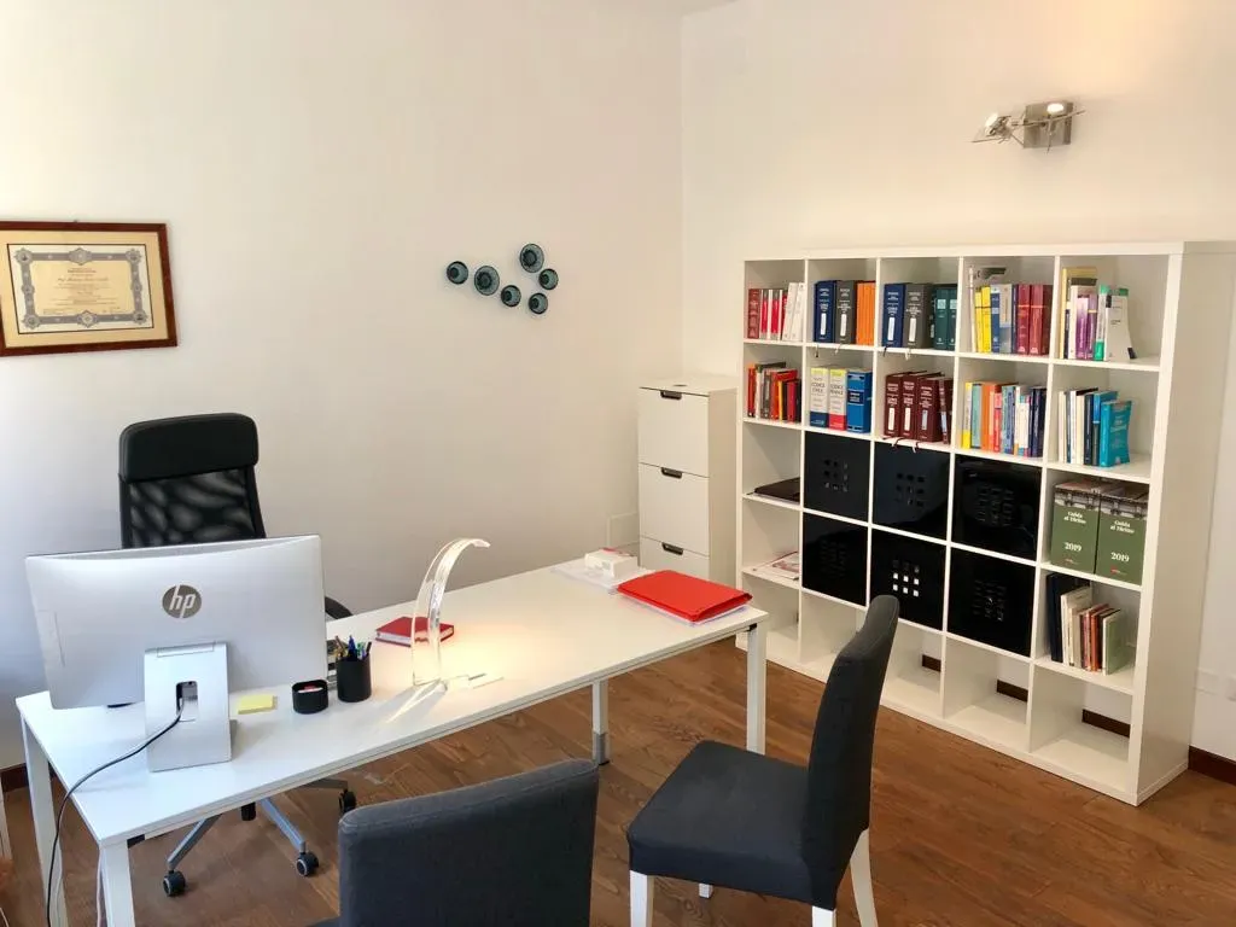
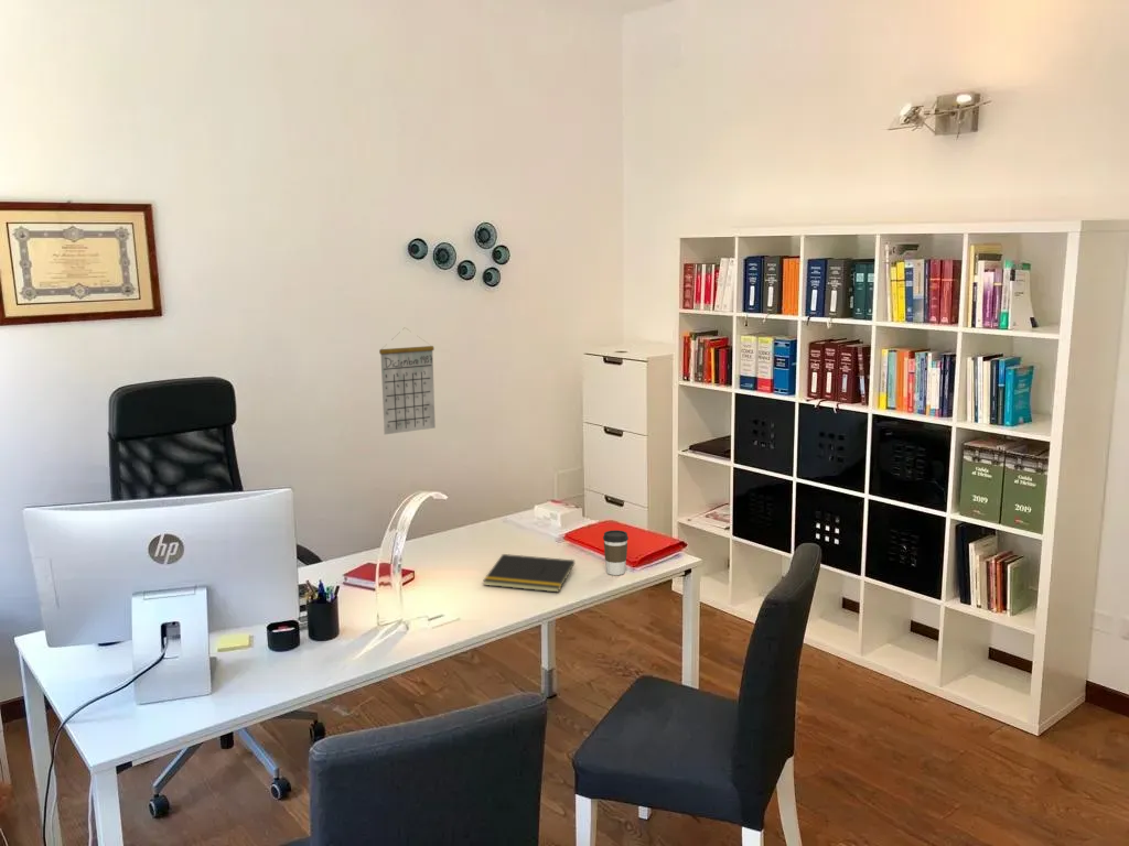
+ calendar (408, 379)
+ notepad (529, 572)
+ coffee cup (615, 552)
